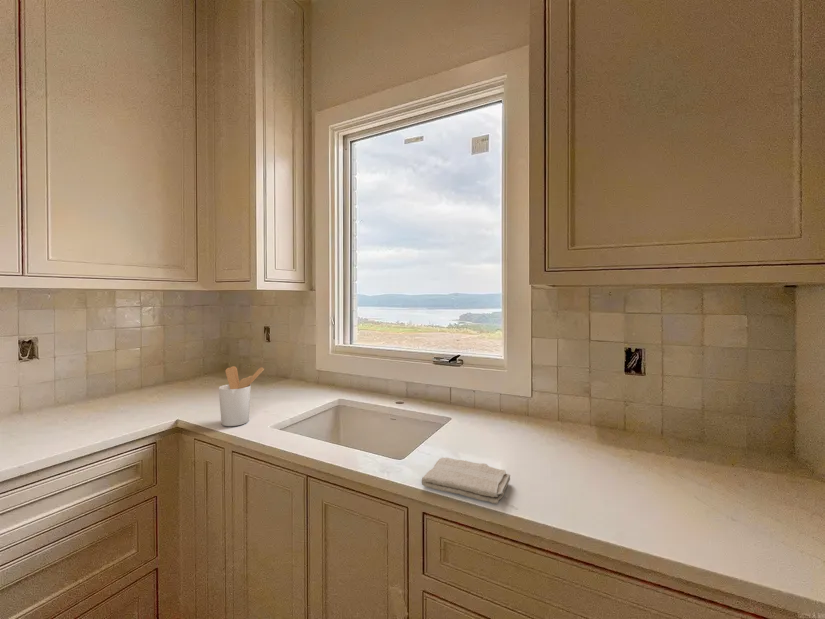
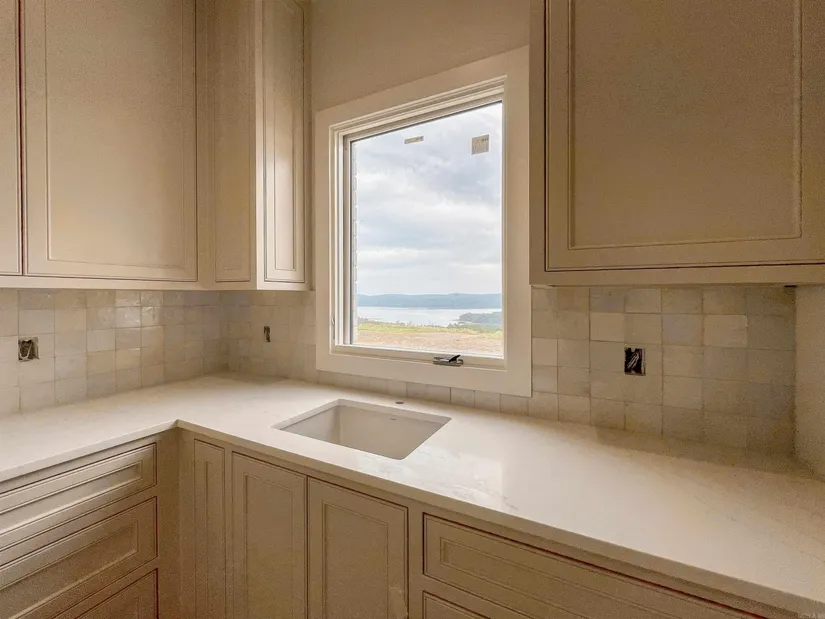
- utensil holder (243, 394)
- washcloth (466, 477)
